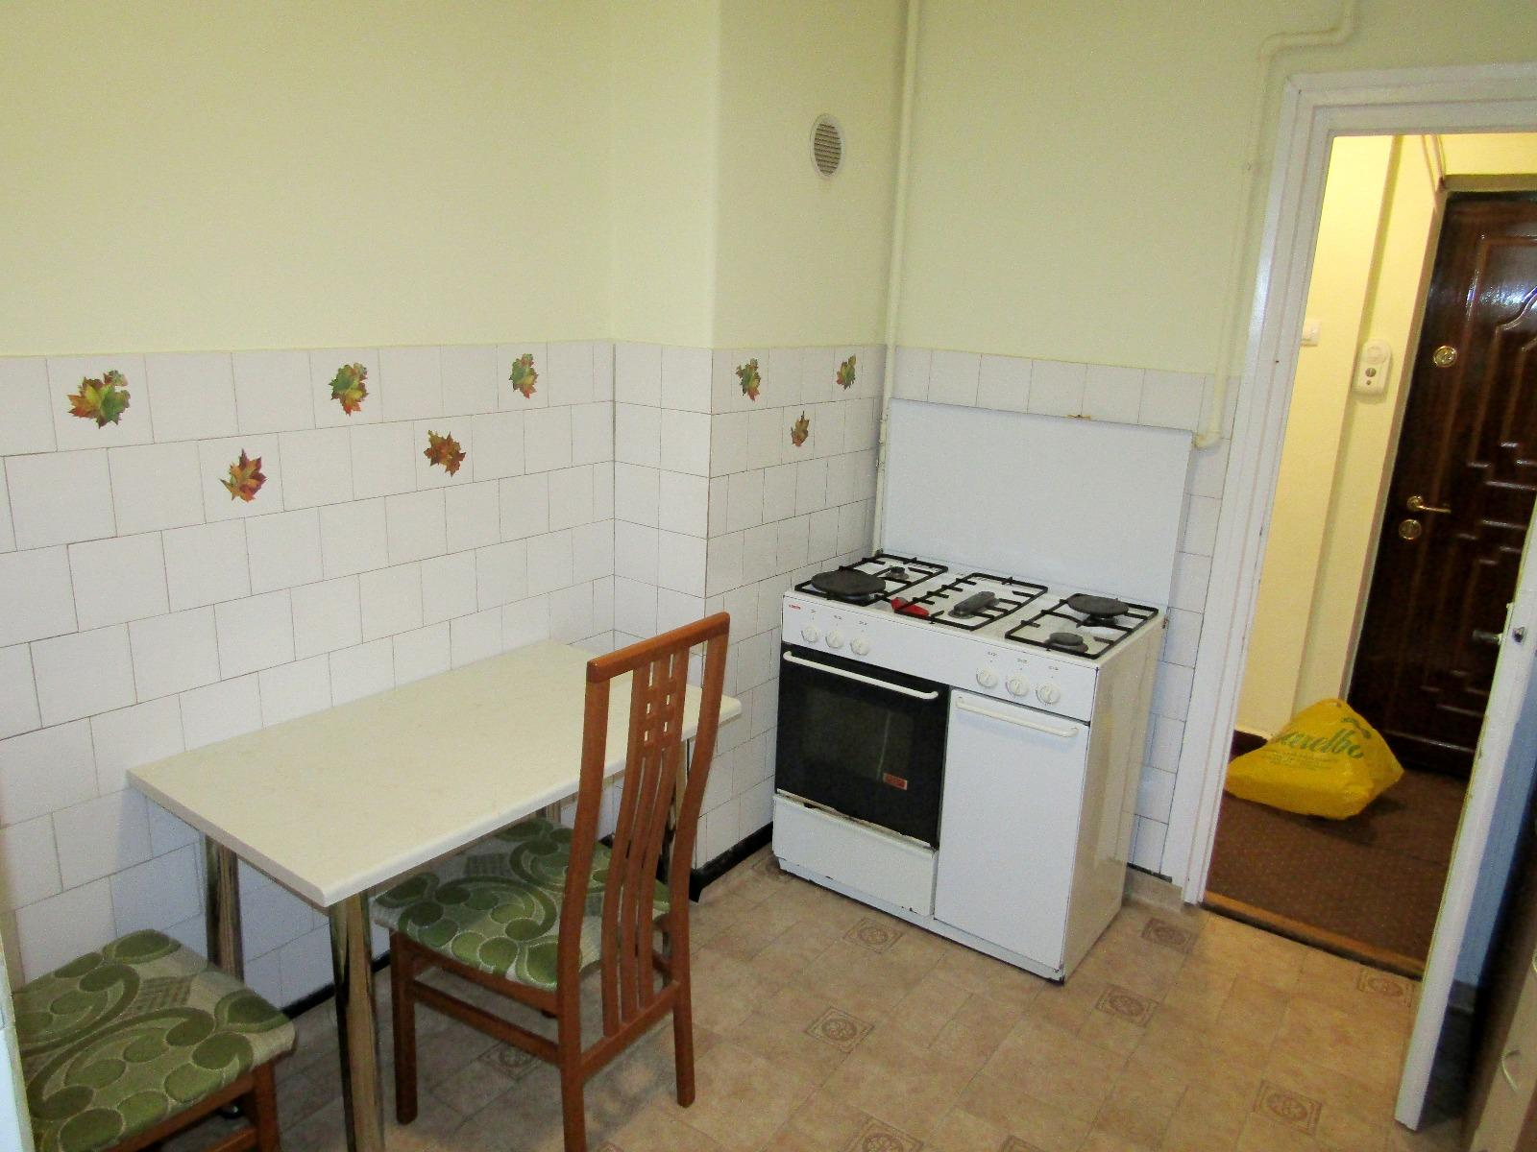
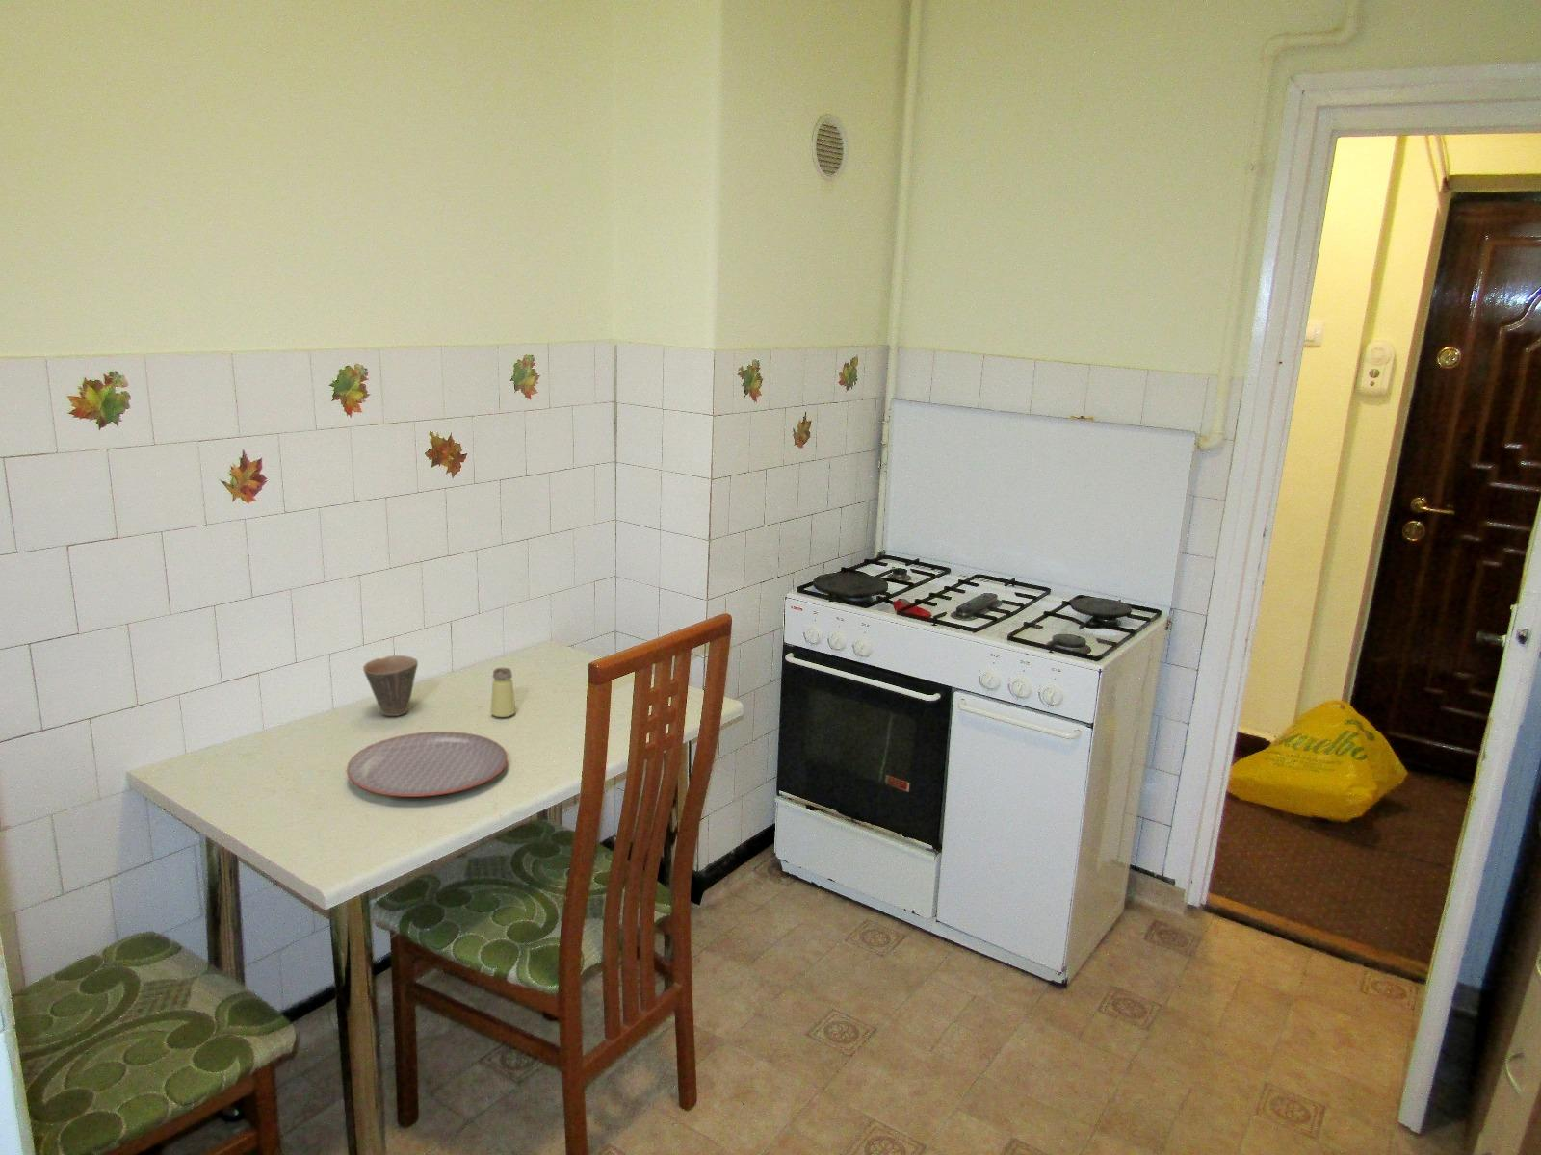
+ saltshaker (502, 692)
+ plate (428, 766)
+ cup (391, 687)
